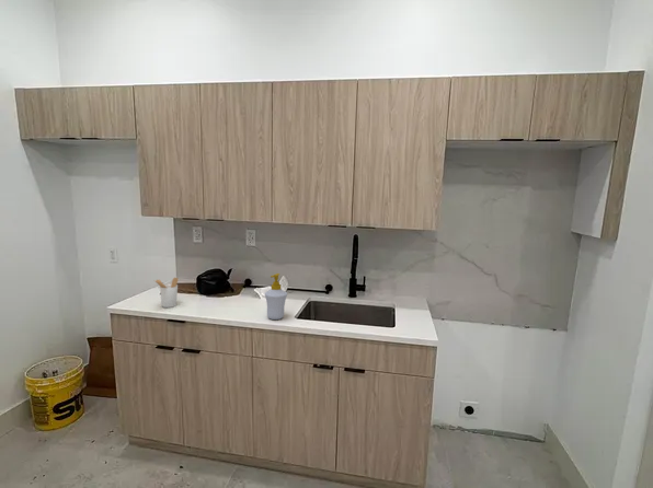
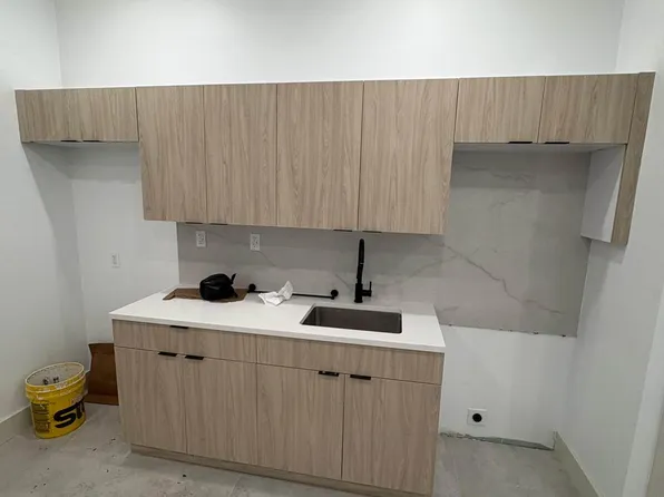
- soap bottle (275, 295)
- utensil holder (165, 291)
